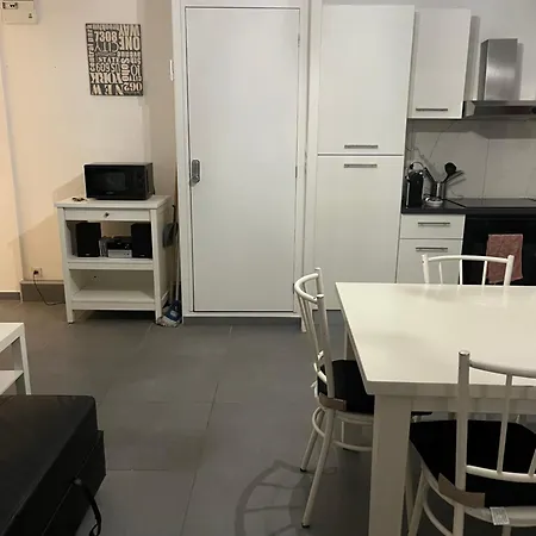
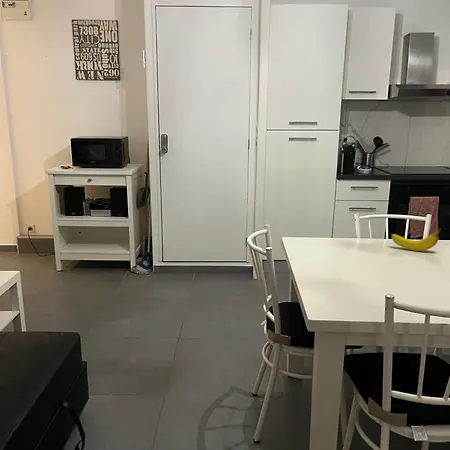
+ fruit (412, 240)
